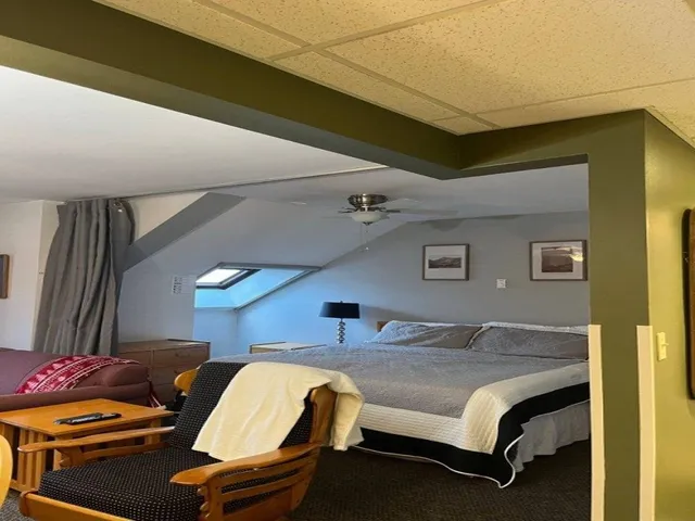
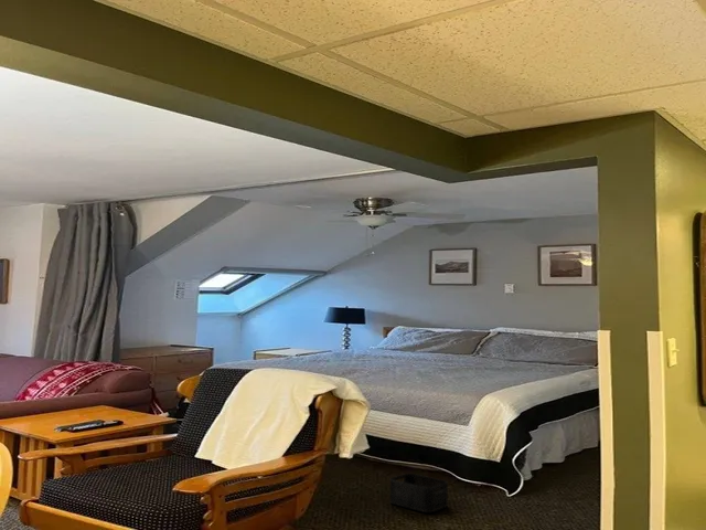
+ storage bin (418, 491)
